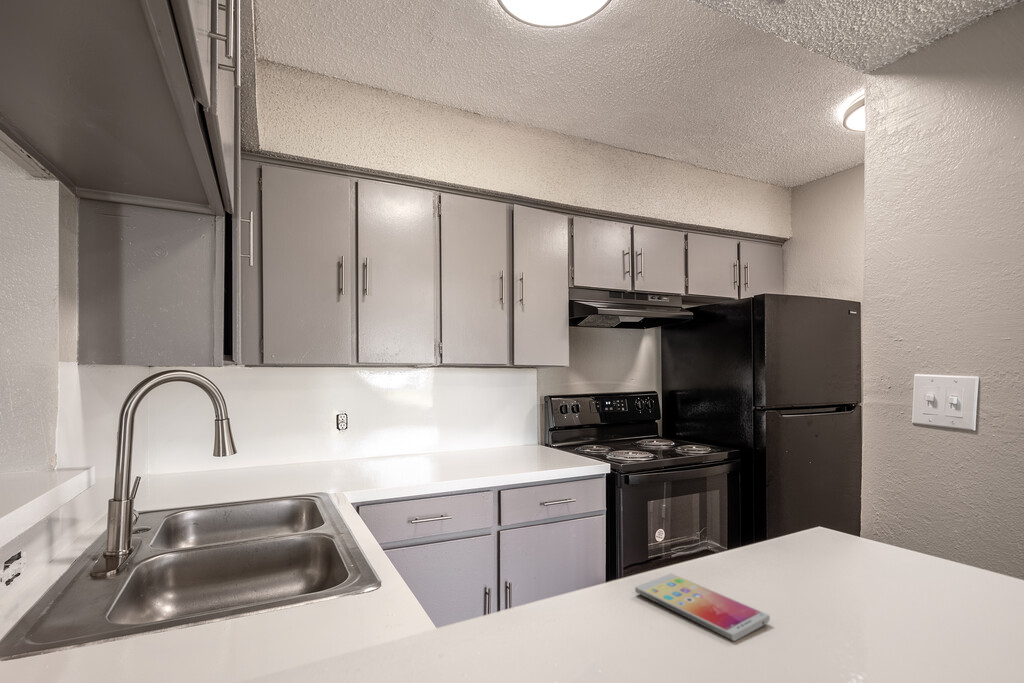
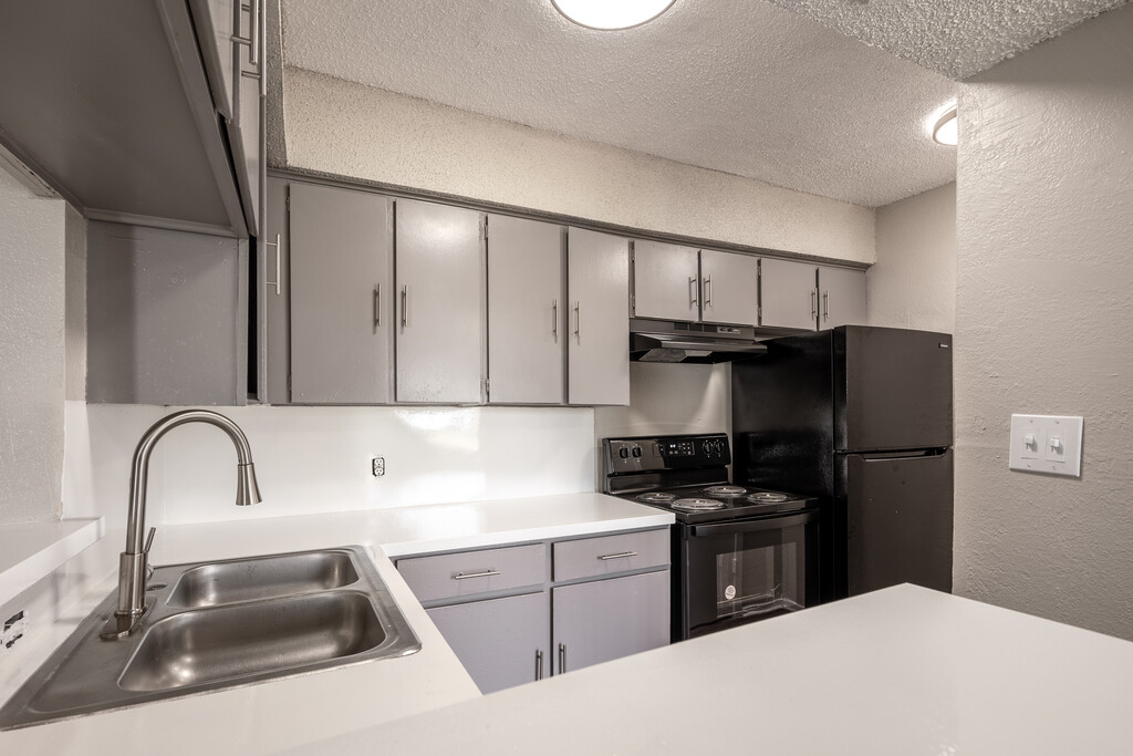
- smartphone (698, 603)
